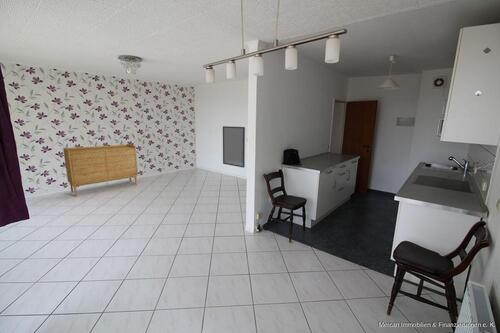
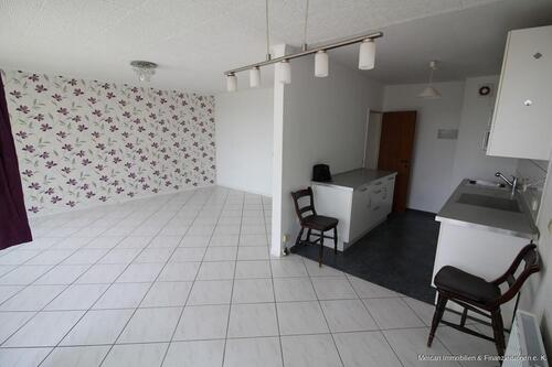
- home mirror (233, 146)
- sideboard (104, 167)
